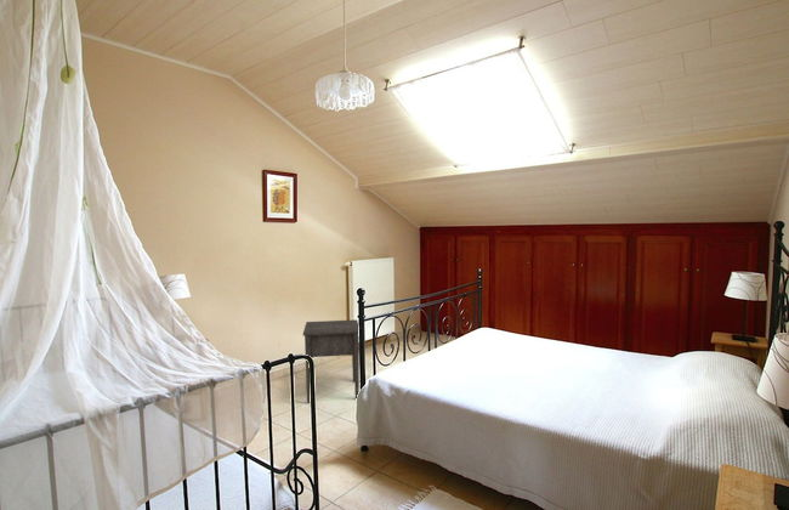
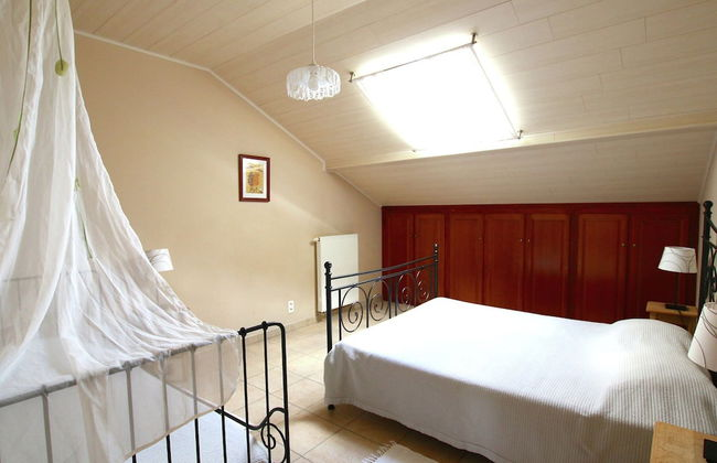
- nightstand (331, 355)
